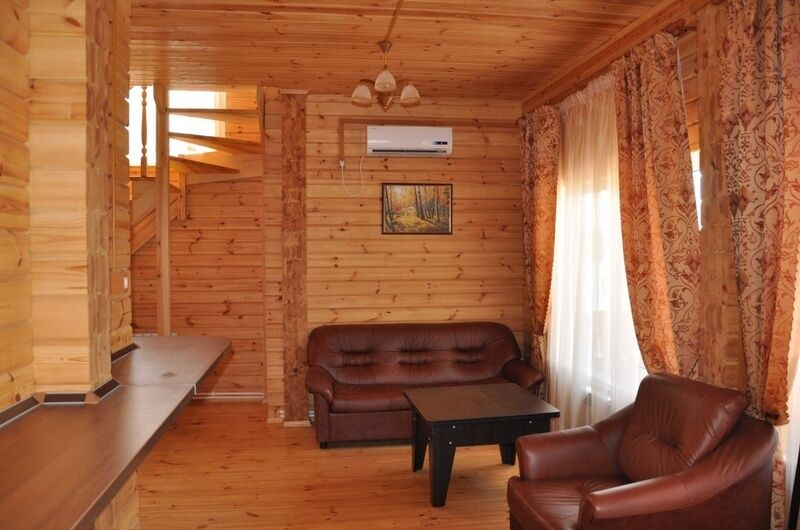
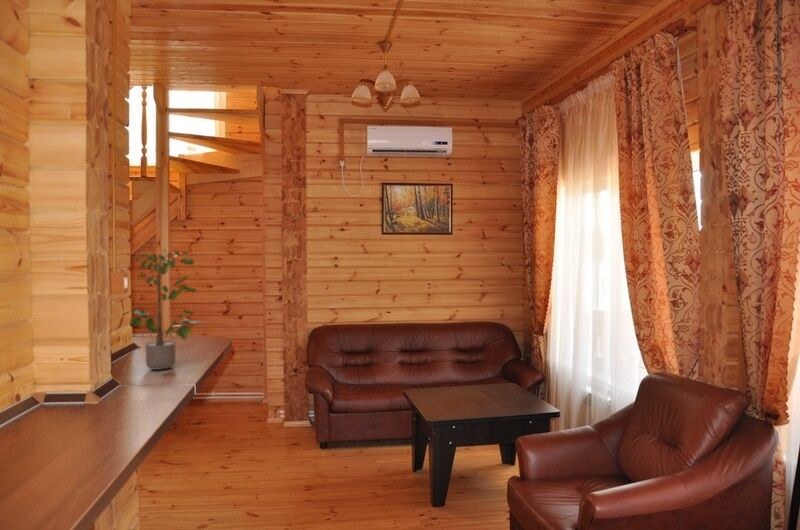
+ potted plant (170, 299)
